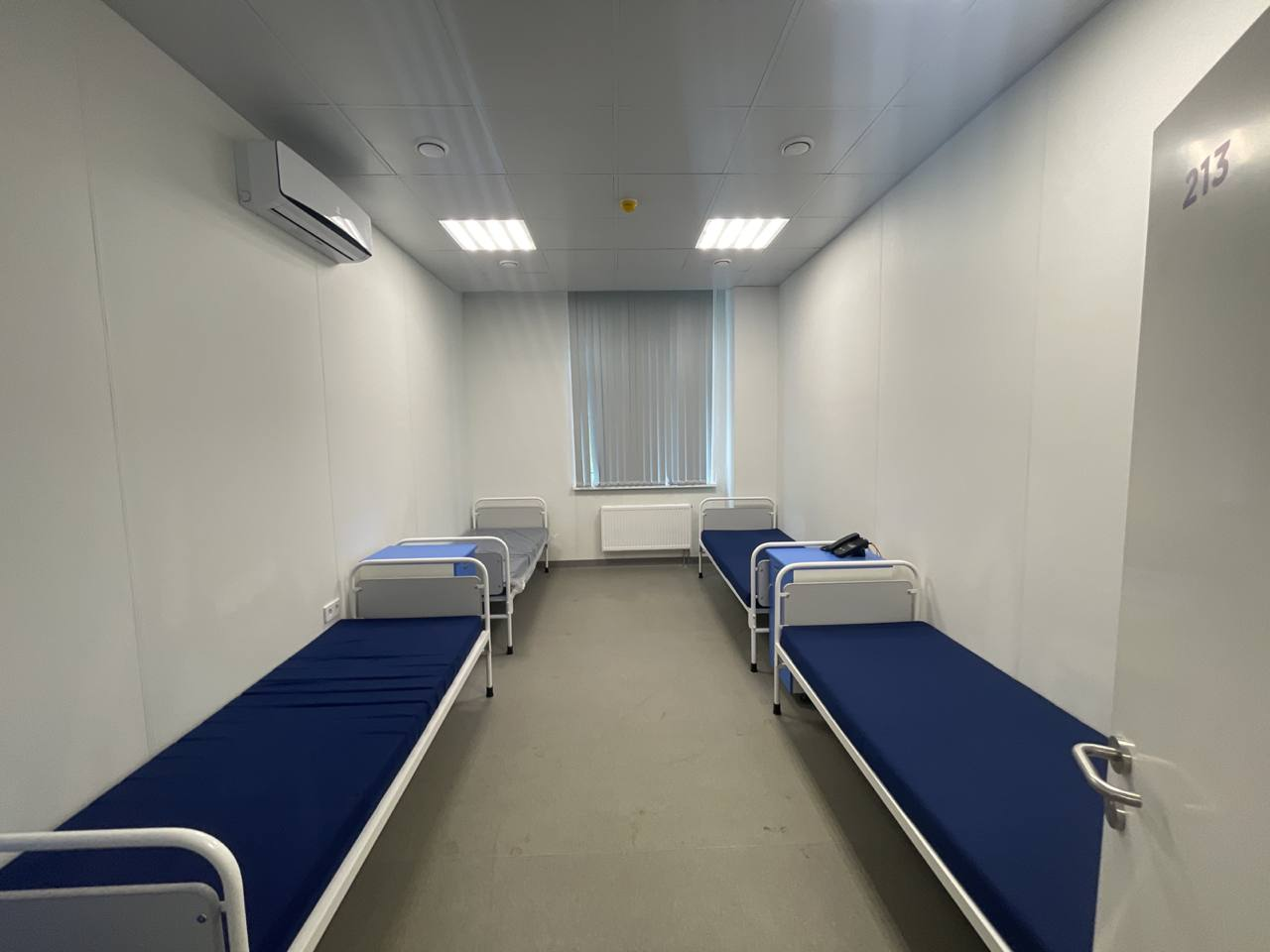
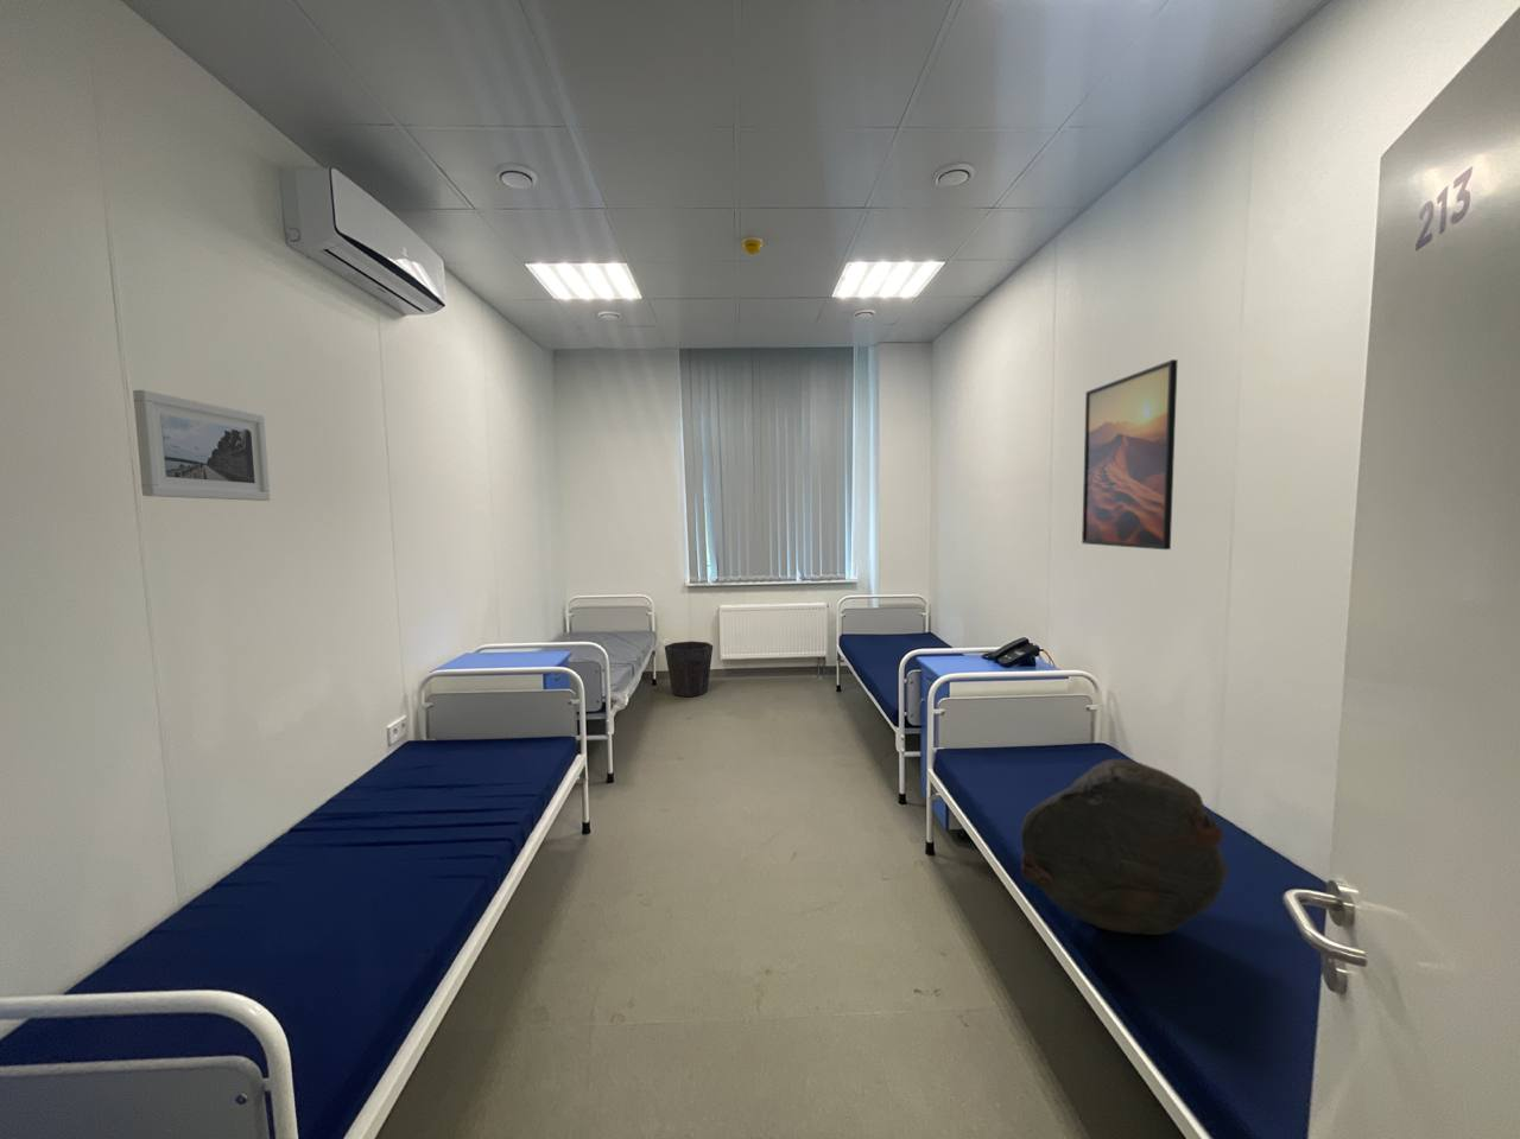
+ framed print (1124, 463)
+ bag (1121, 833)
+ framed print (209, 451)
+ waste bin (688, 668)
